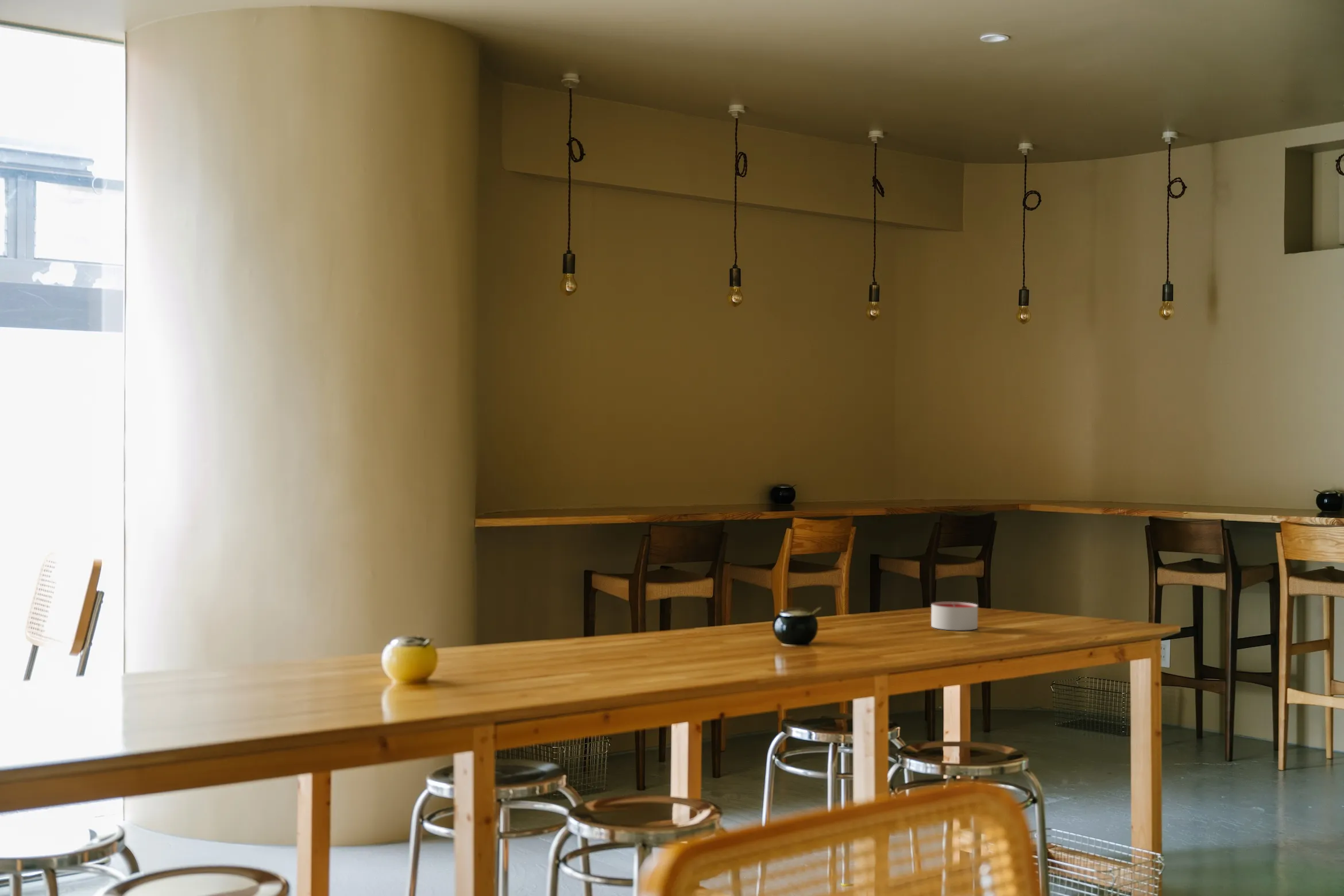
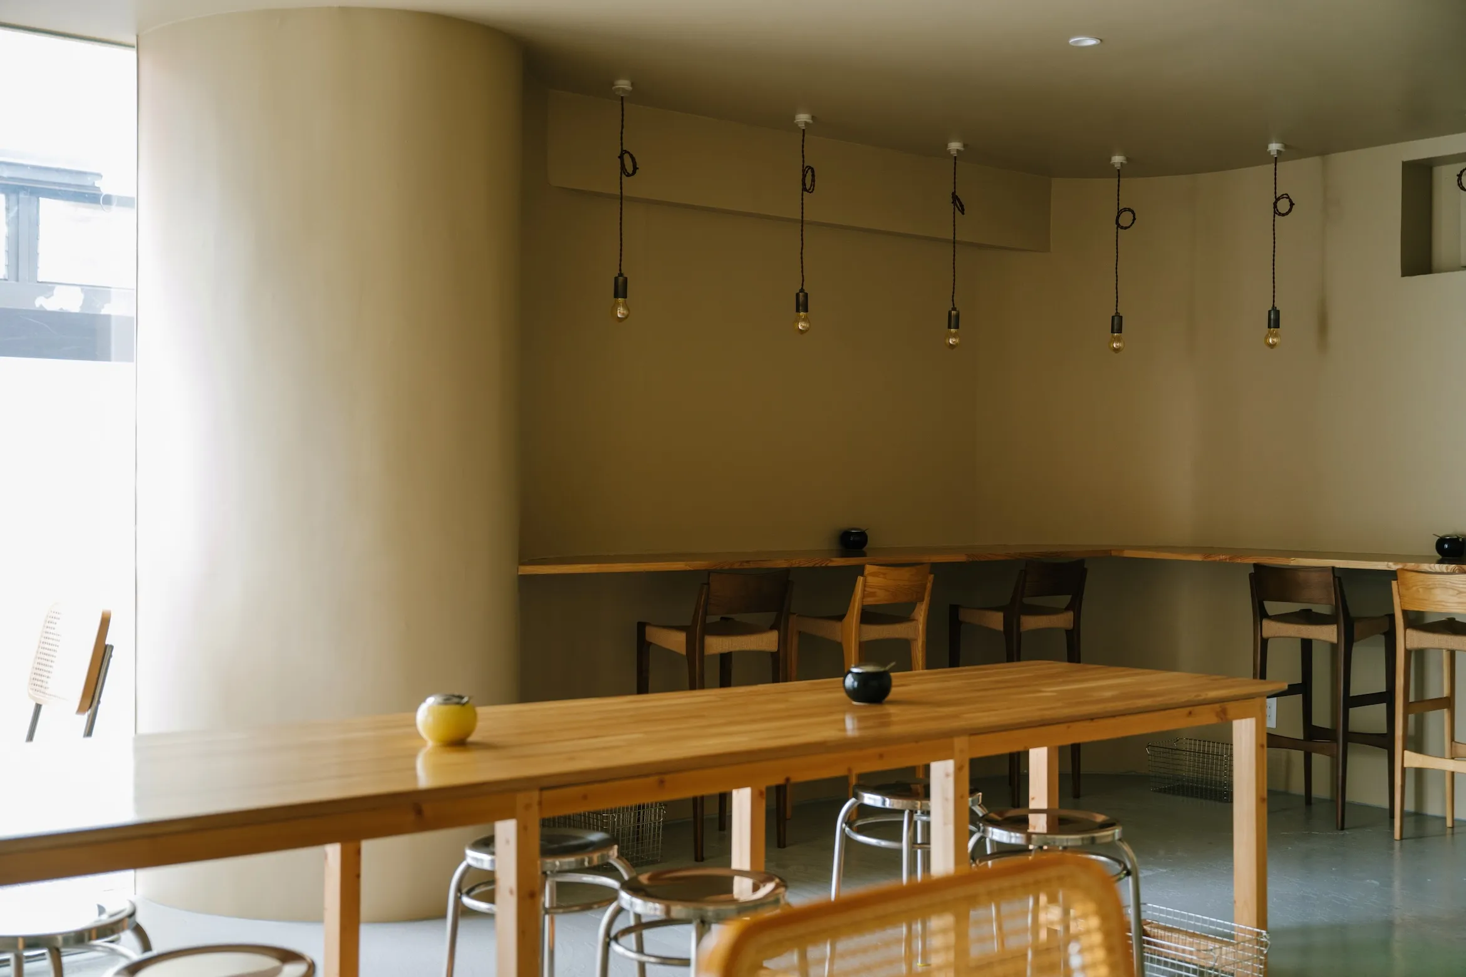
- candle (954, 615)
